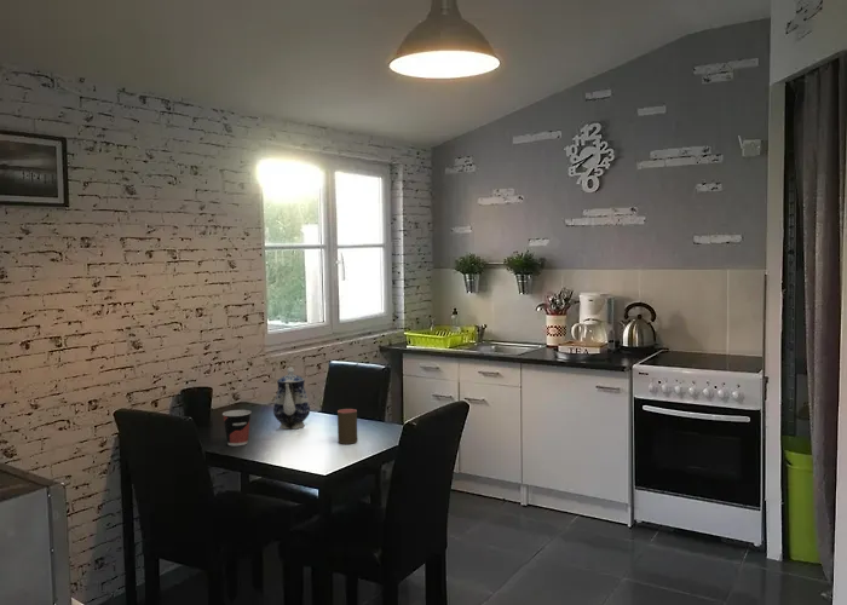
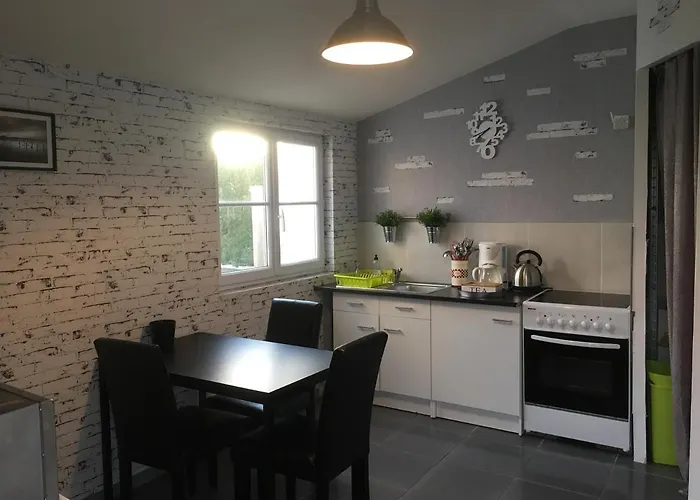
- teapot (290, 397)
- cup (347, 426)
- cup (237, 427)
